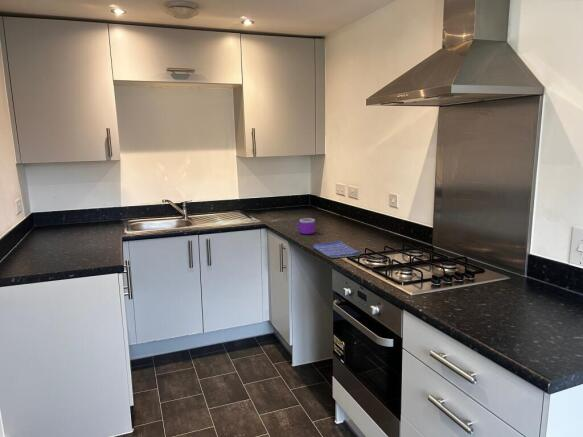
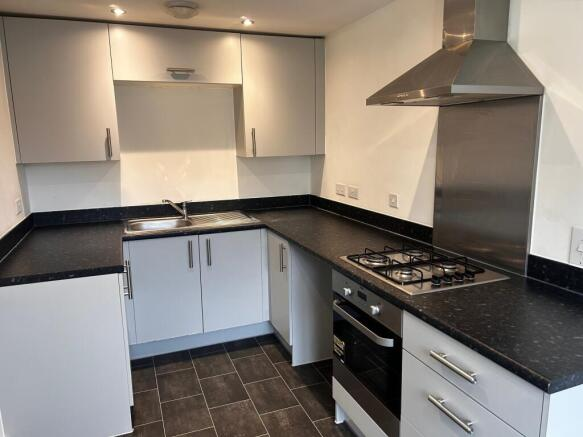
- mug (305, 226)
- dish towel (335, 249)
